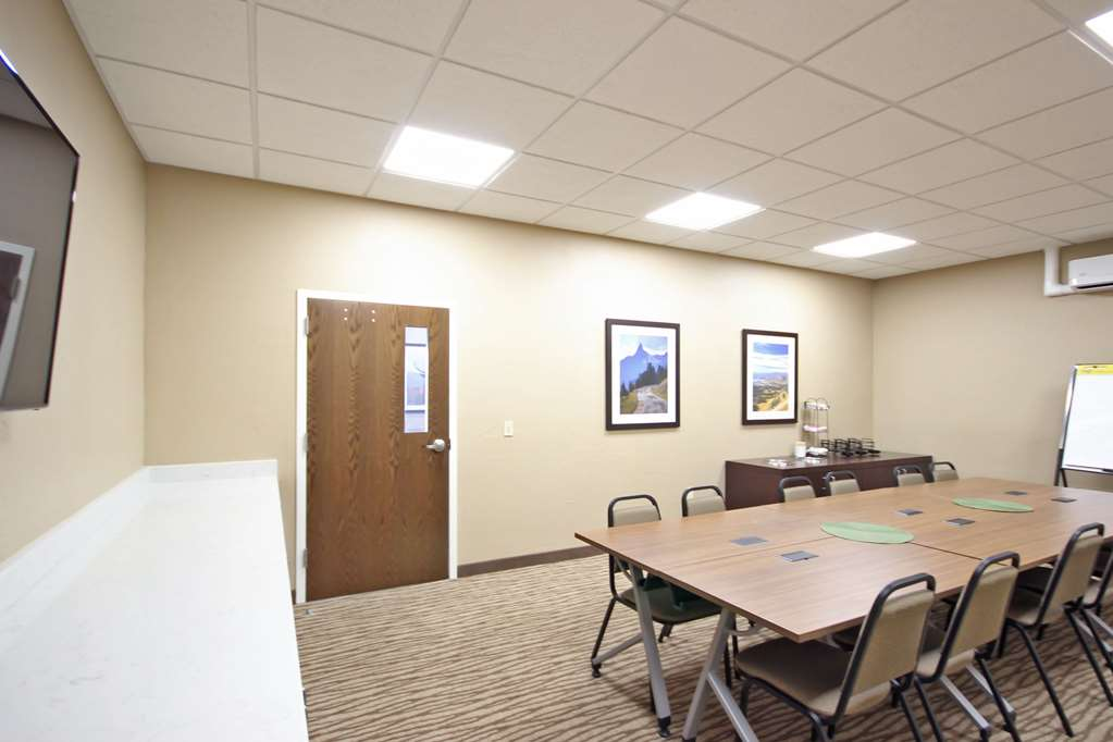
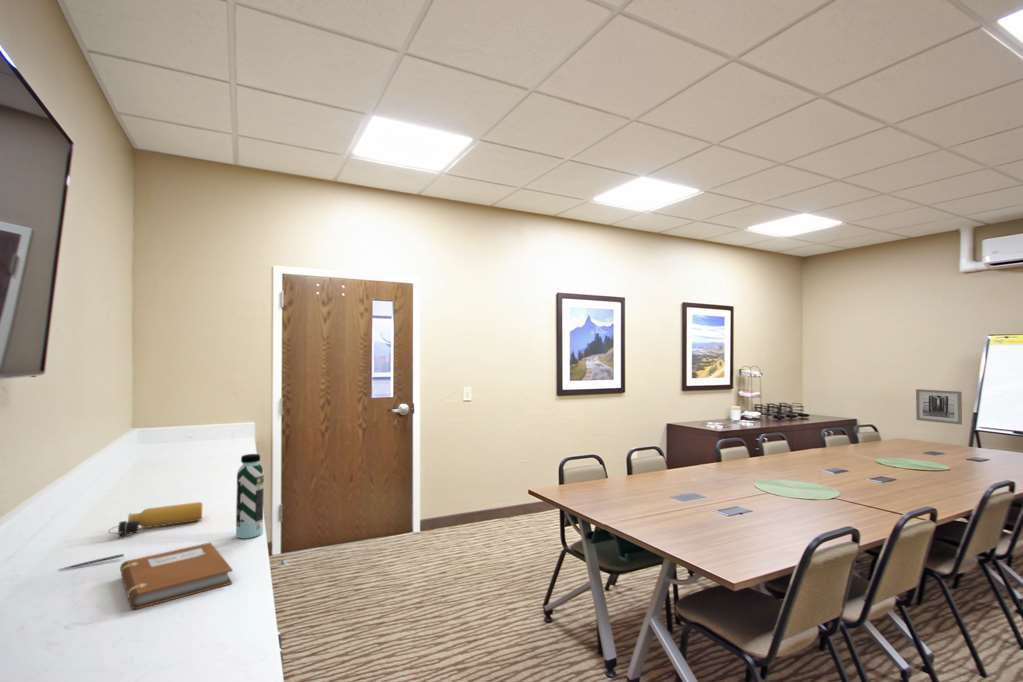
+ water bottle (250, 494)
+ pen (91, 561)
+ water bottle (157, 518)
+ notebook (174, 571)
+ wall art (938, 406)
